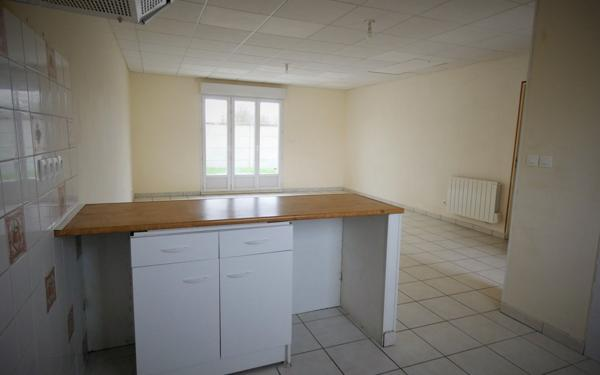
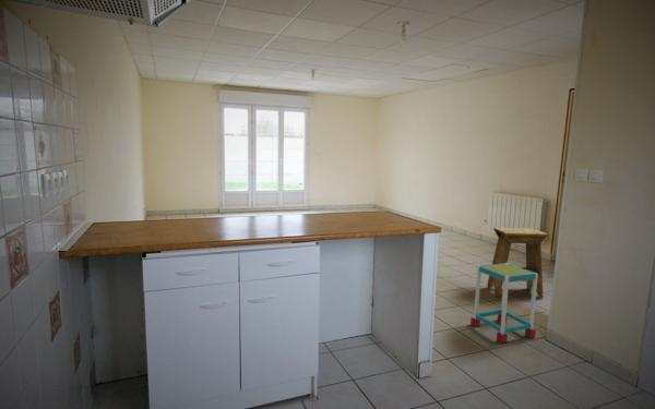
+ stool (521, 267)
+ side table (503, 300)
